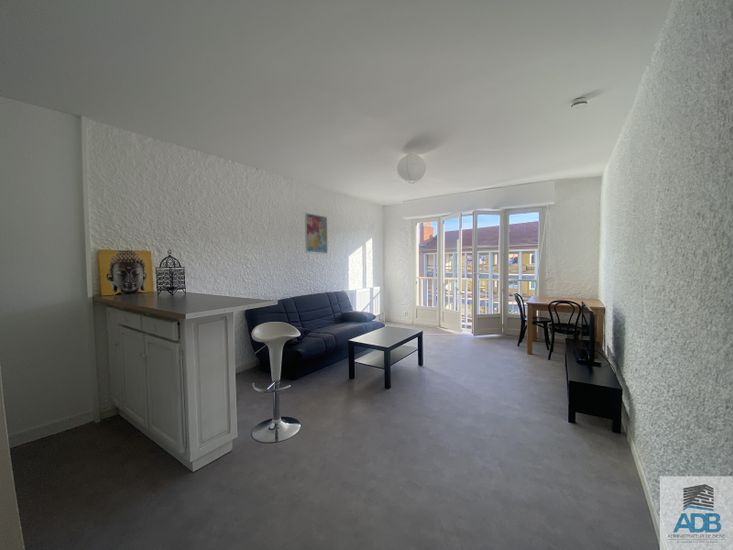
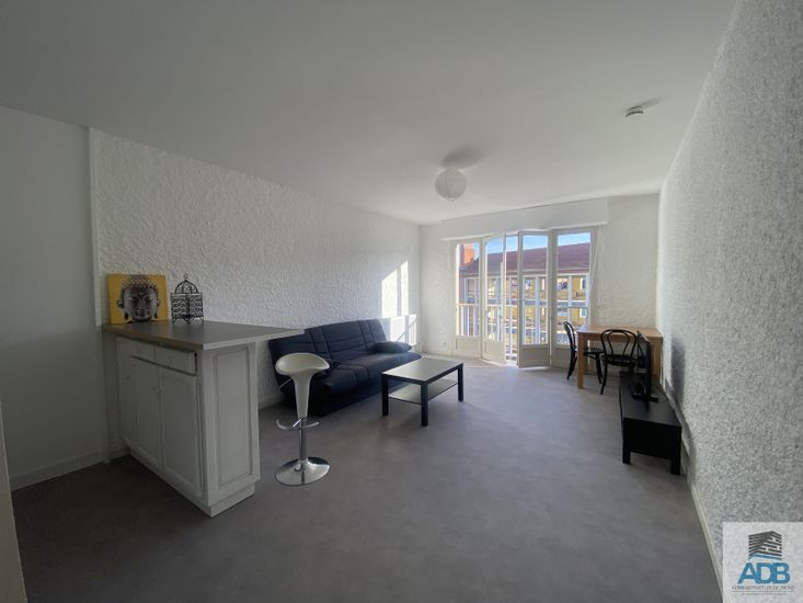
- wall art (316, 234)
